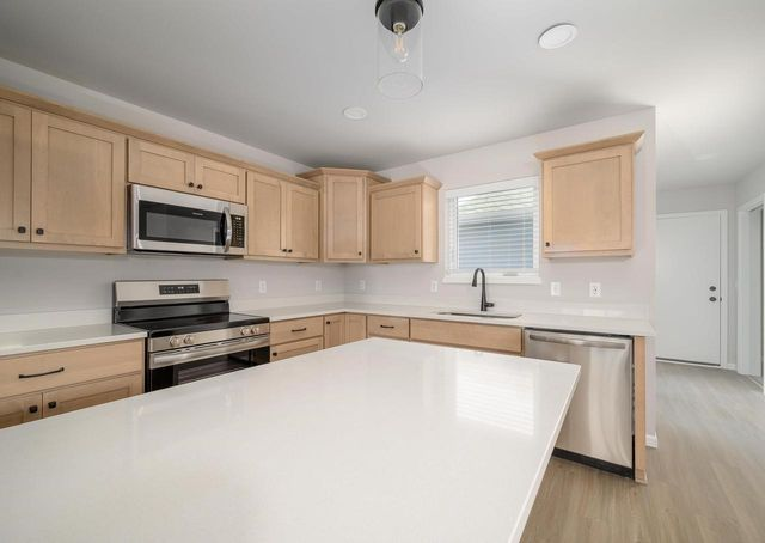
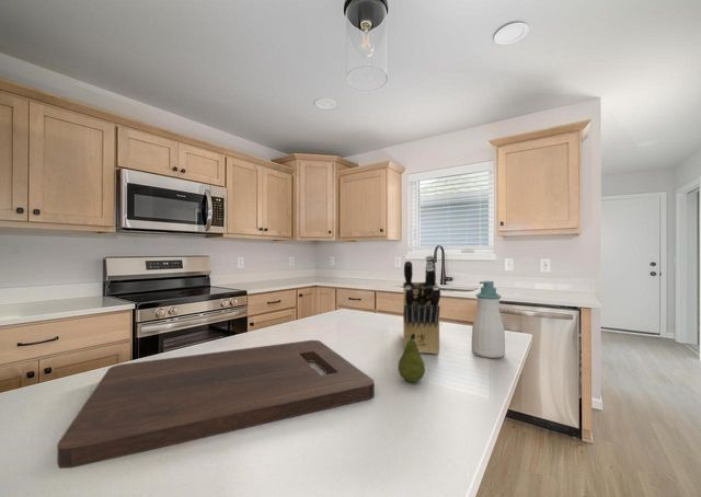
+ knife block (420, 300)
+ soap bottle (487, 317)
+ cutting board (235, 380)
+ fruit (411, 357)
